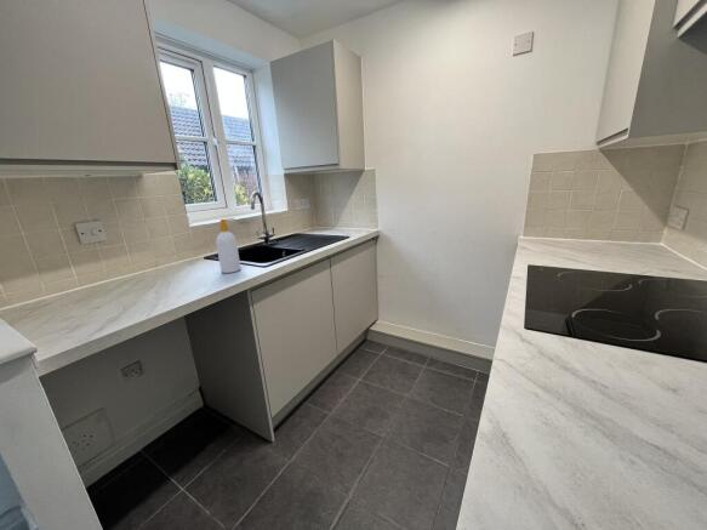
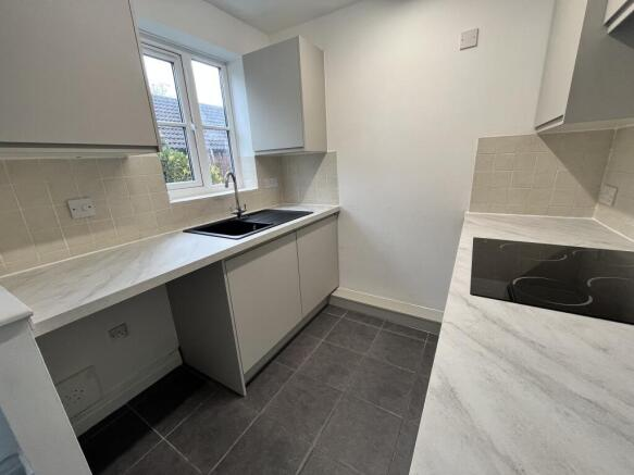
- soap bottle (227, 245)
